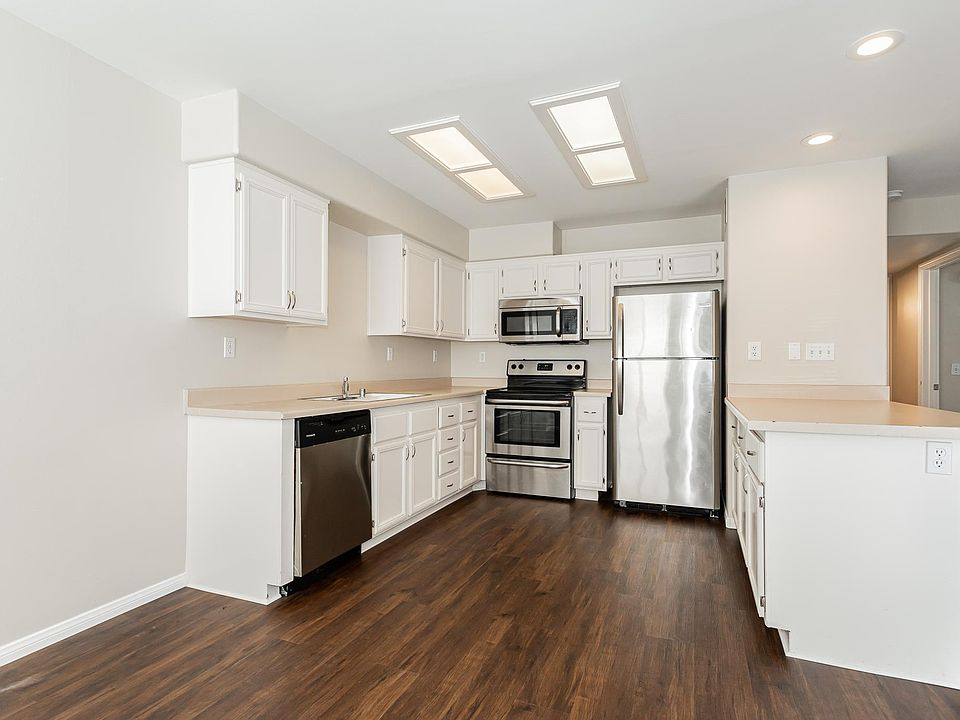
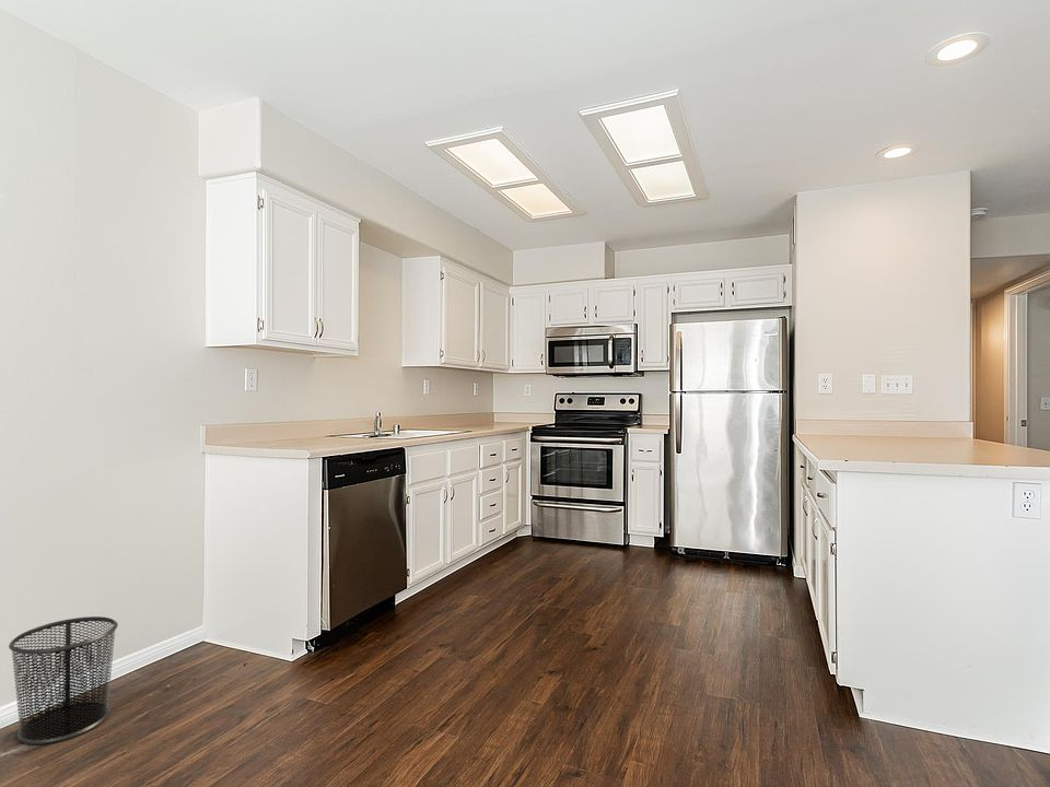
+ waste bin (65, 678)
